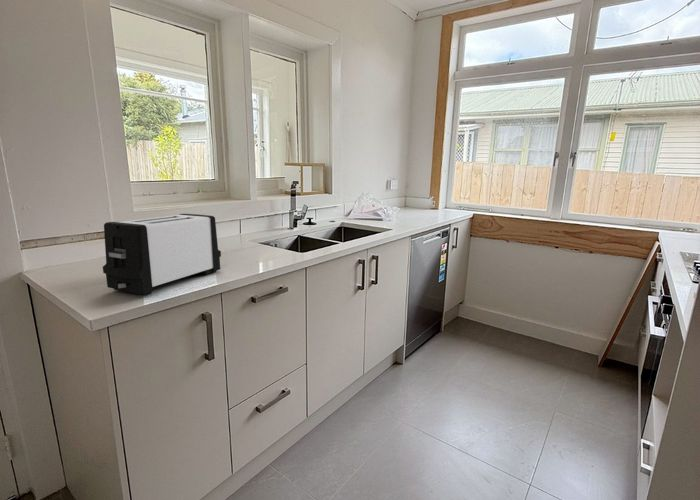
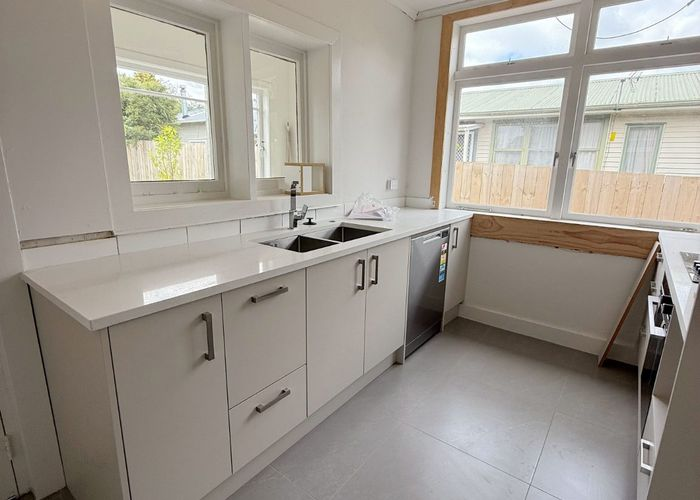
- toaster (165, 250)
